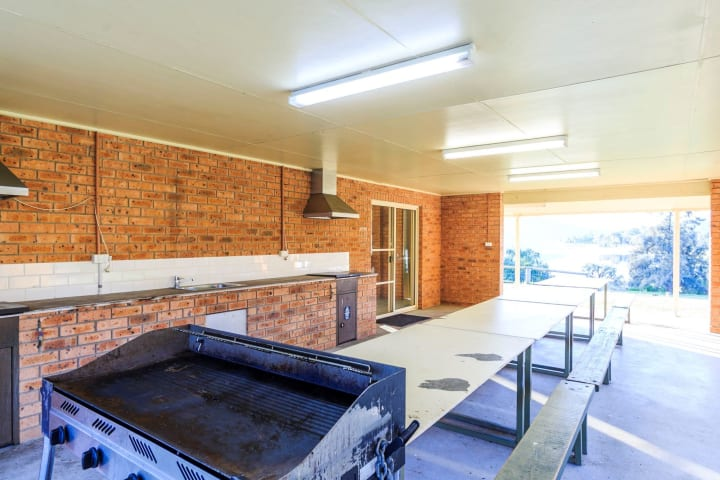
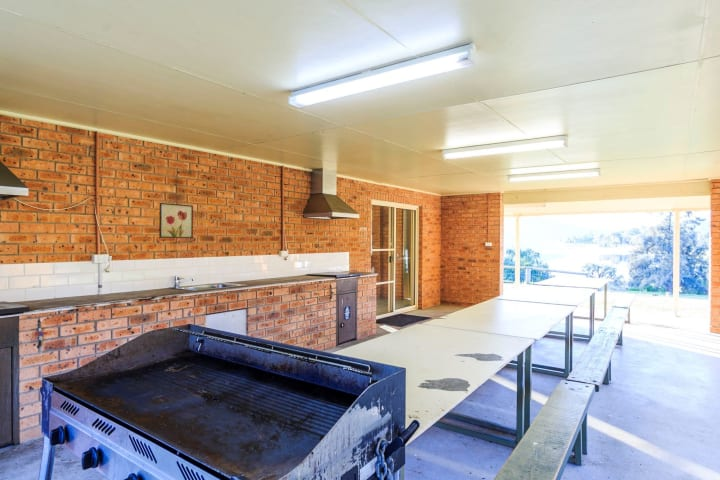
+ wall art (176, 221)
